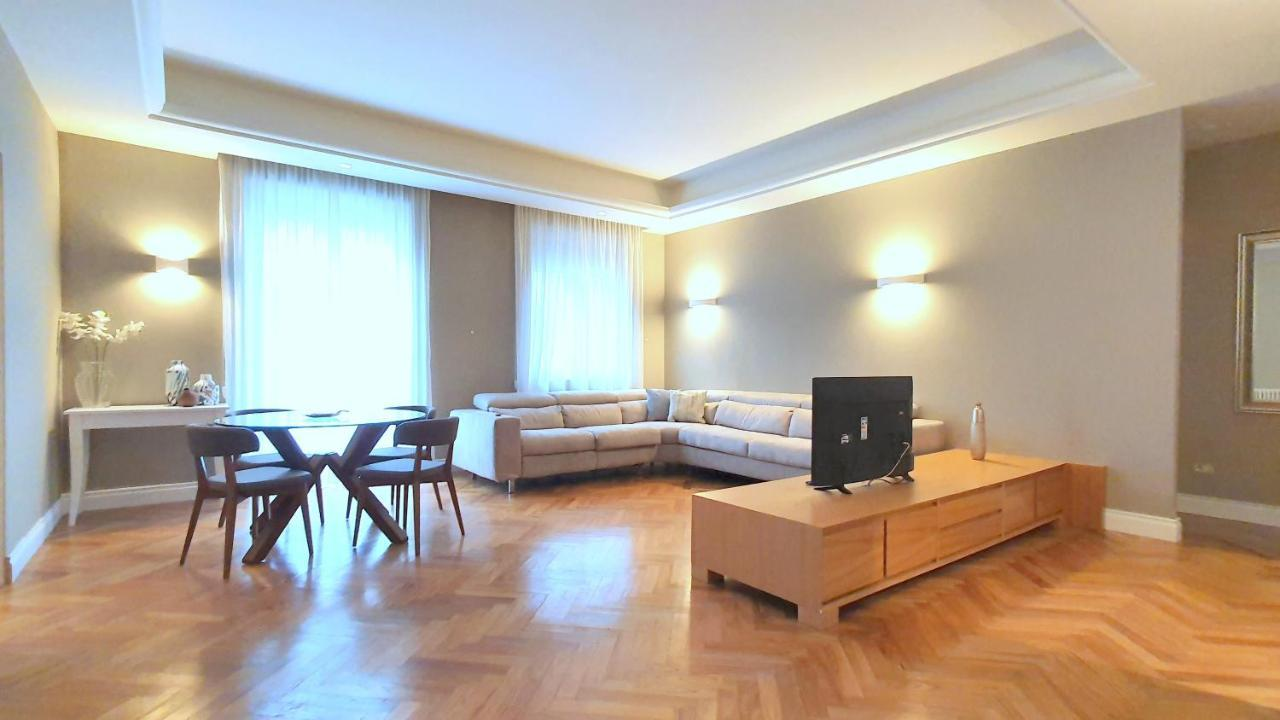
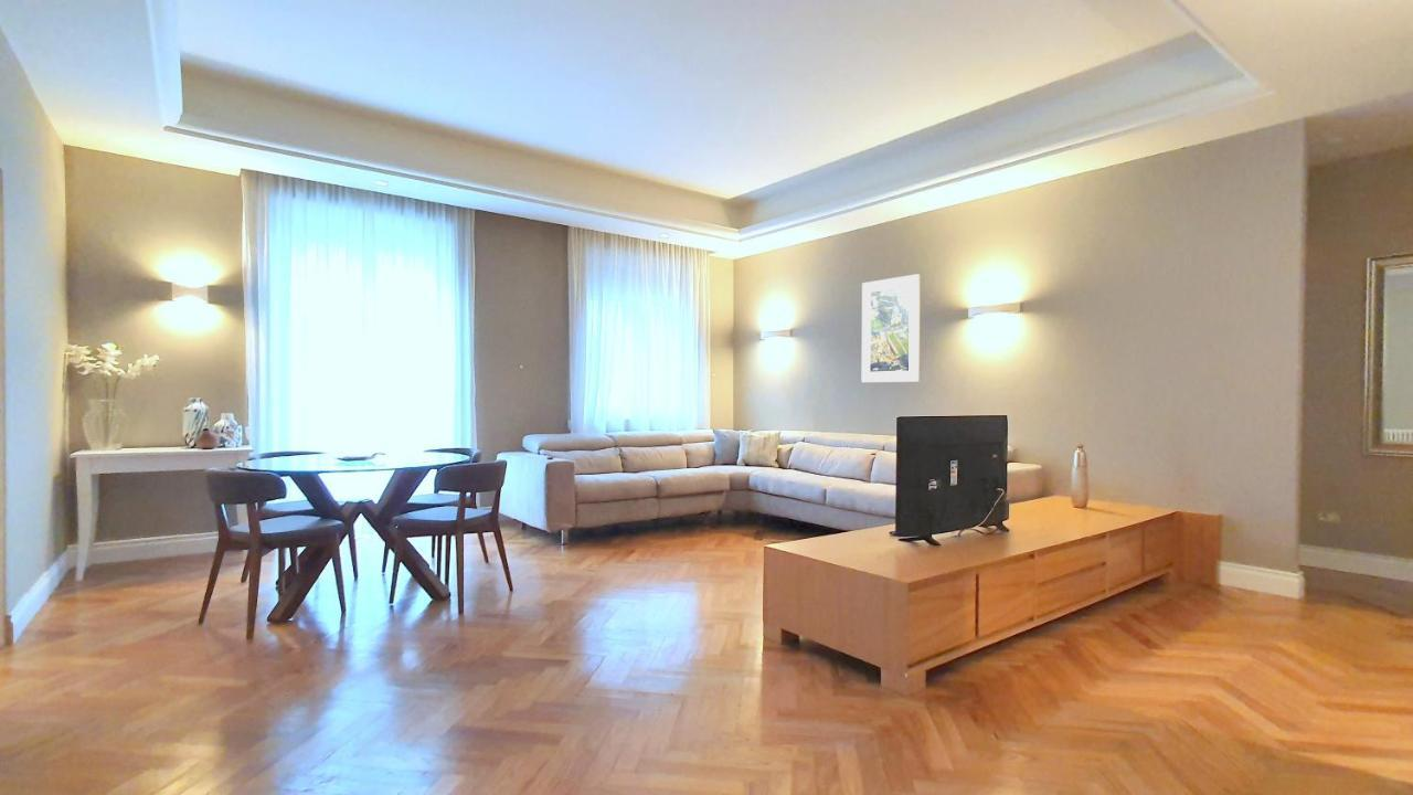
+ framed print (889, 330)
